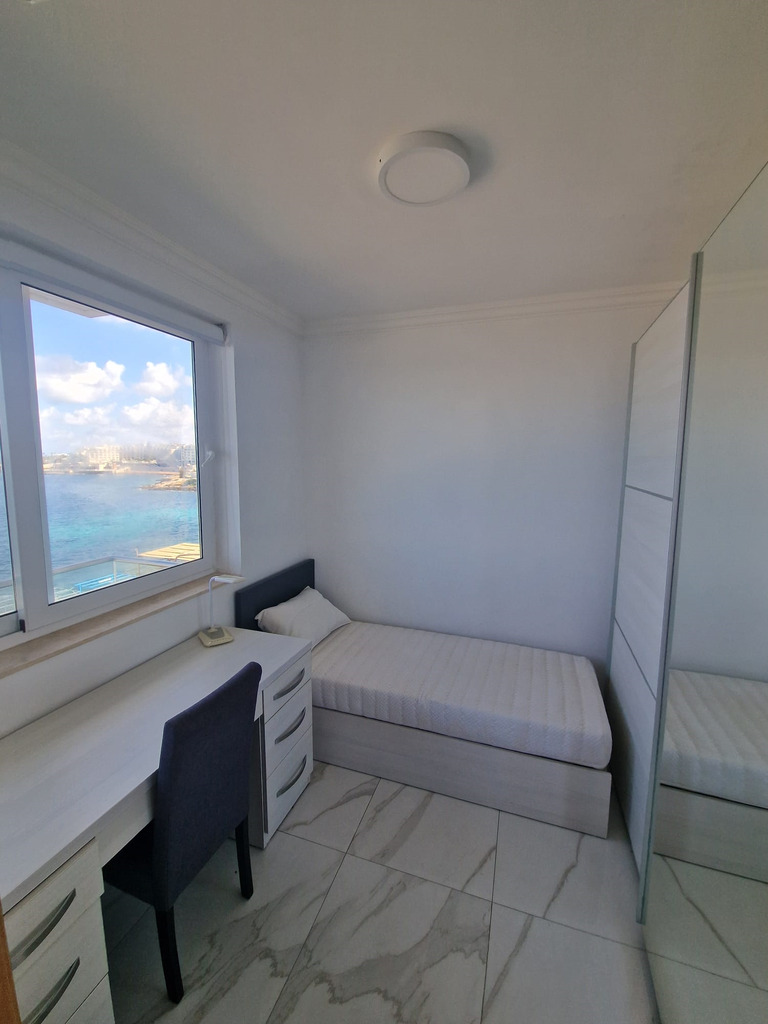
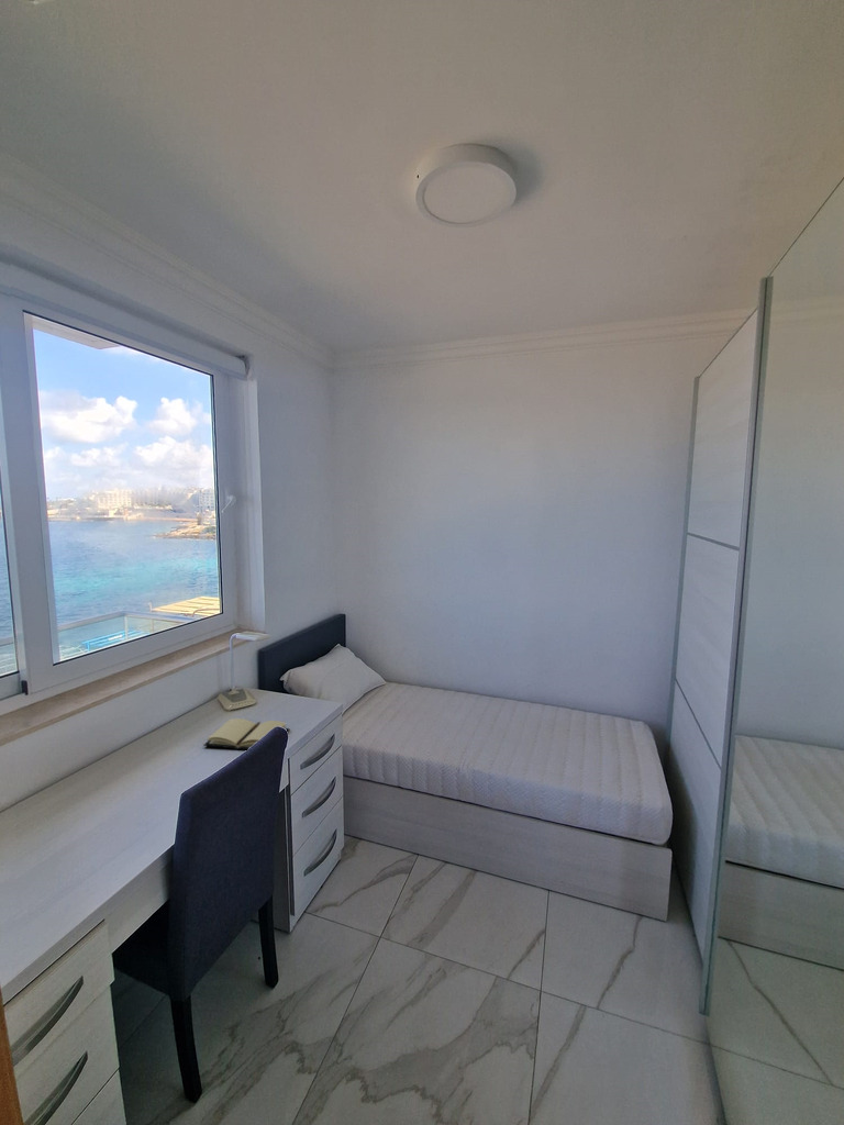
+ book (248, 732)
